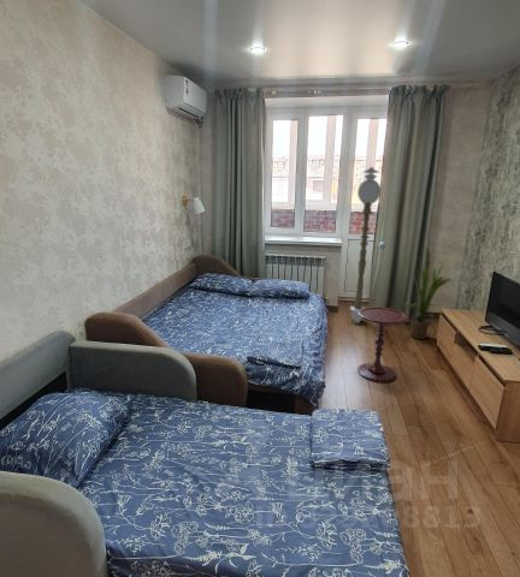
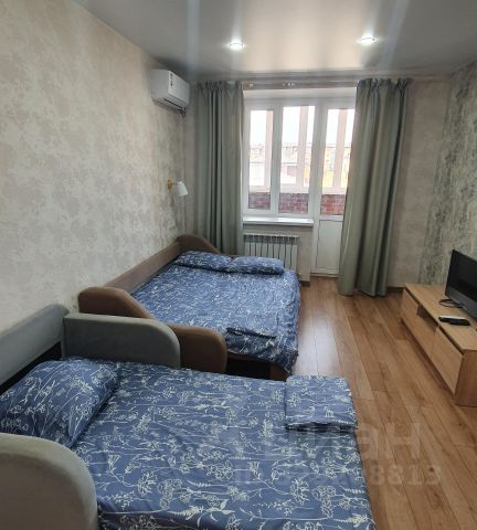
- house plant (421, 292)
- magic staff (366, 250)
- side table (379, 344)
